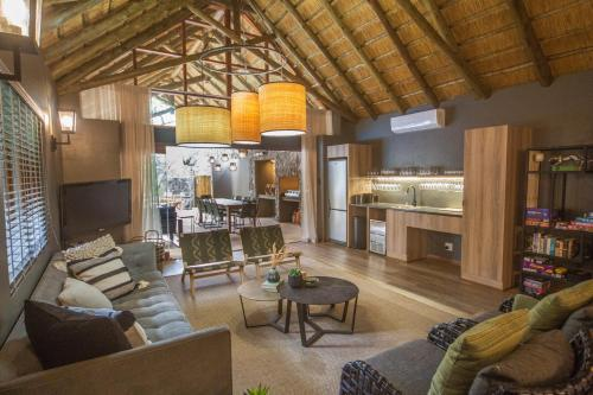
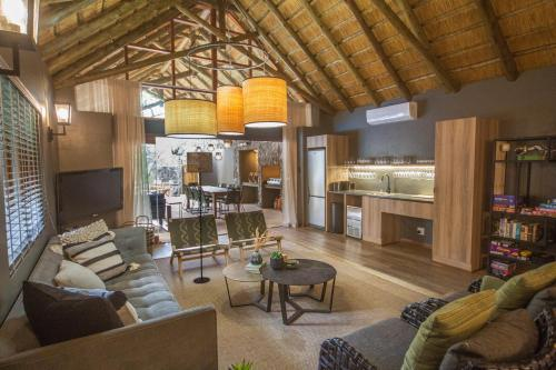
+ floor lamp (200, 217)
